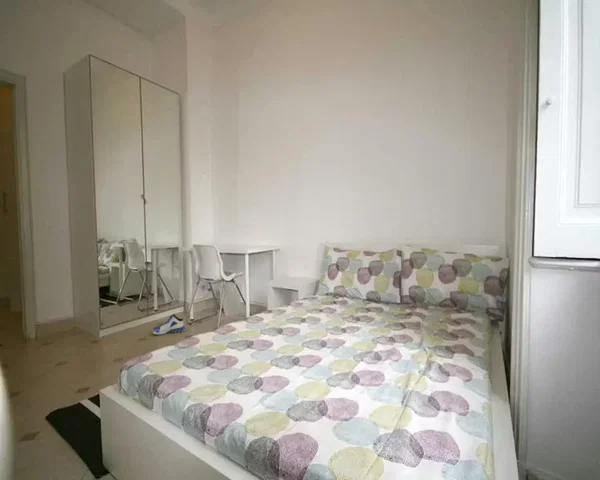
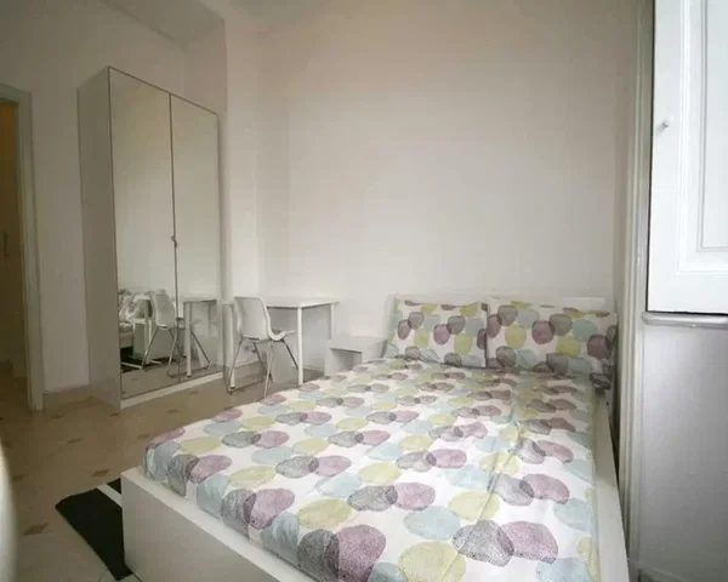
- sneaker (169, 323)
